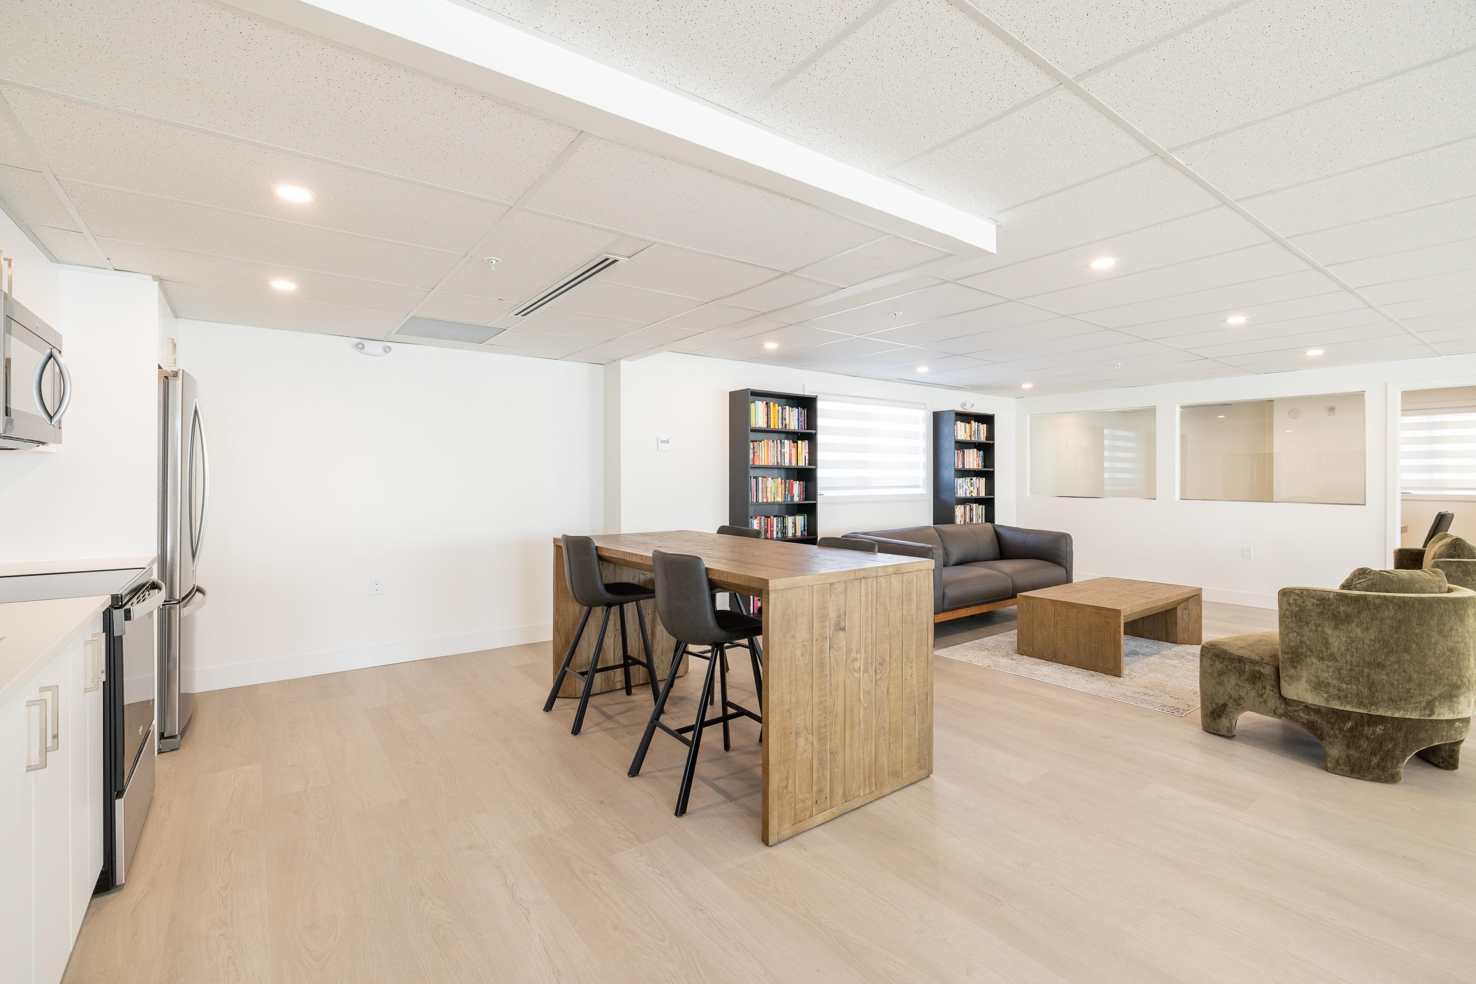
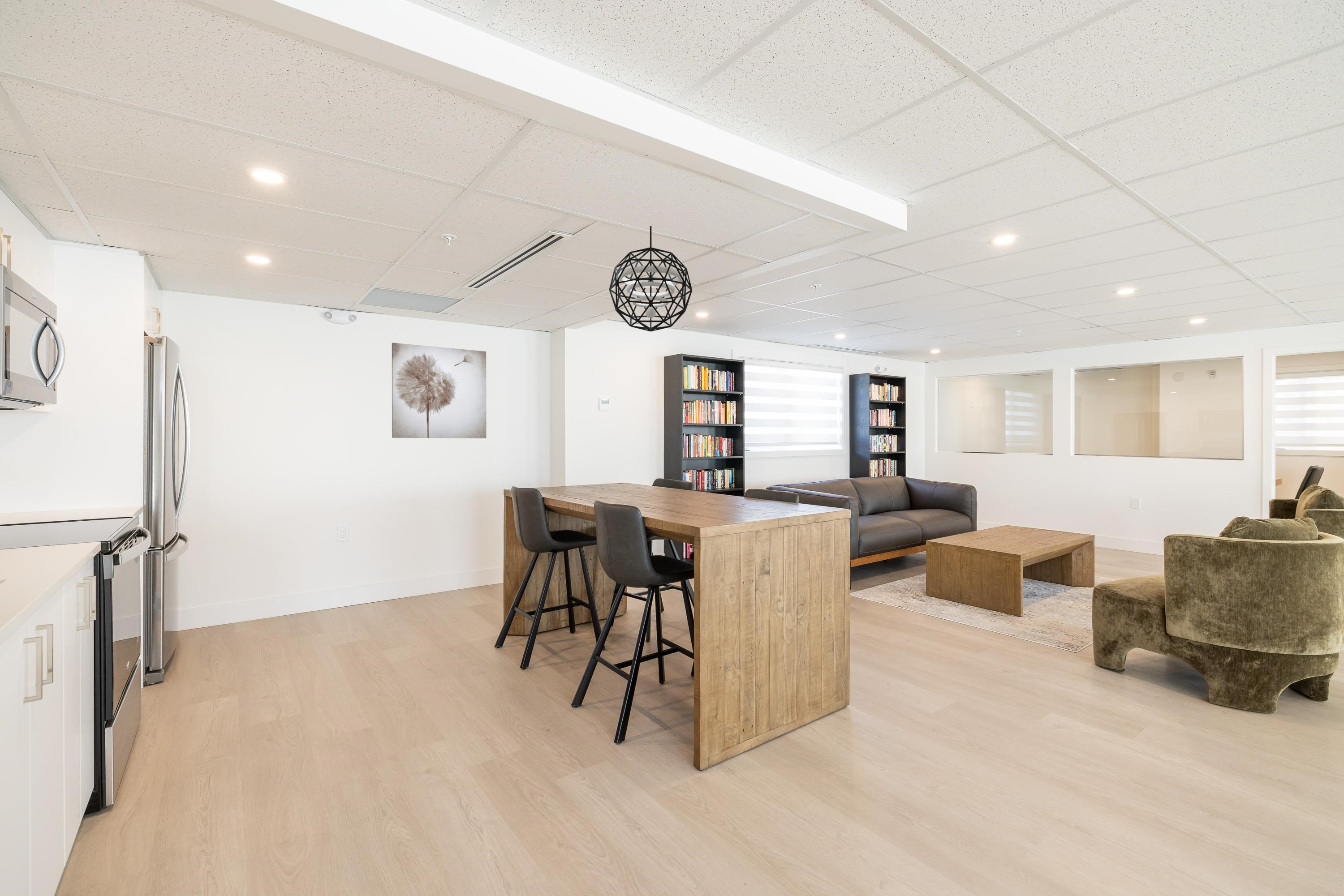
+ wall art (441, 393)
+ pendant light (650, 279)
